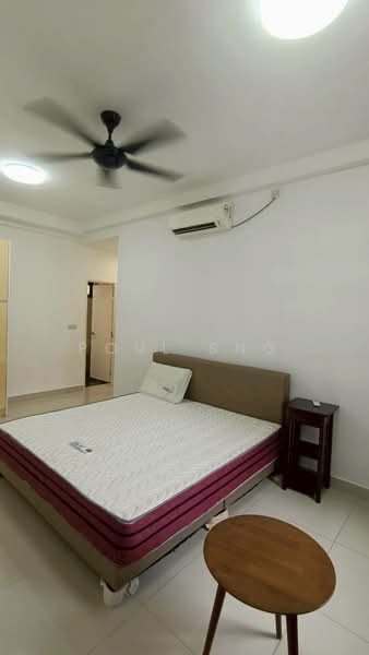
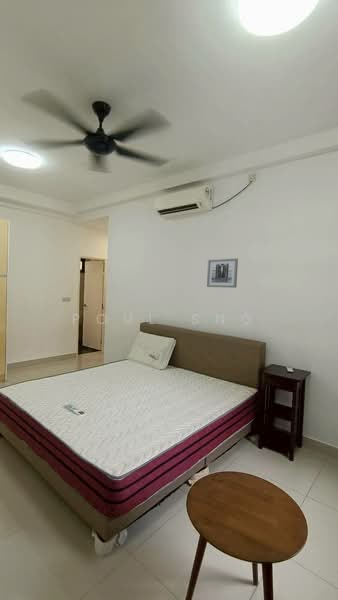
+ wall art (221, 273)
